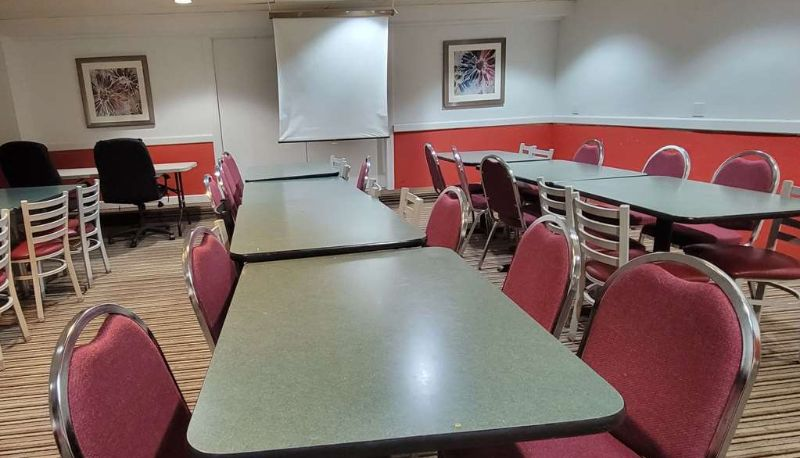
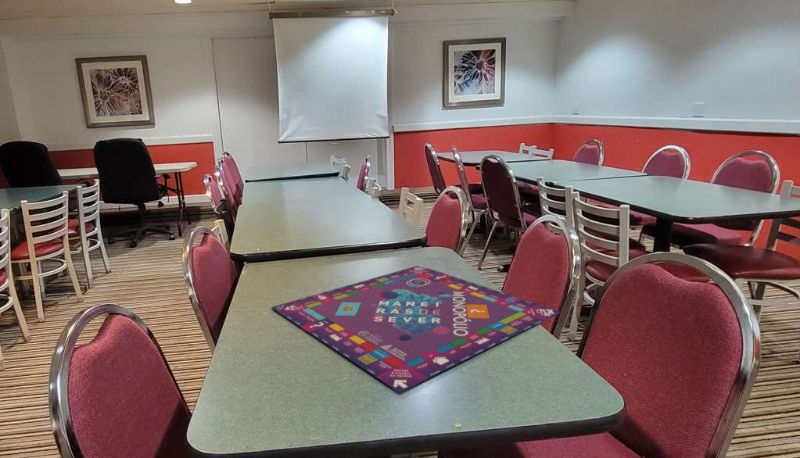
+ gameboard (412, 309)
